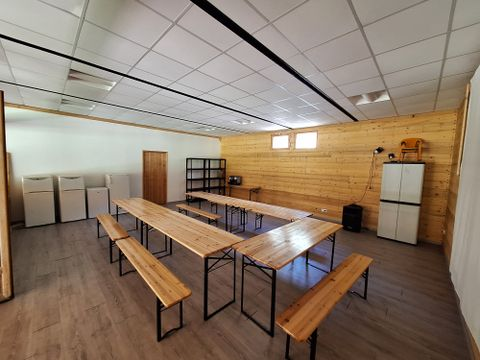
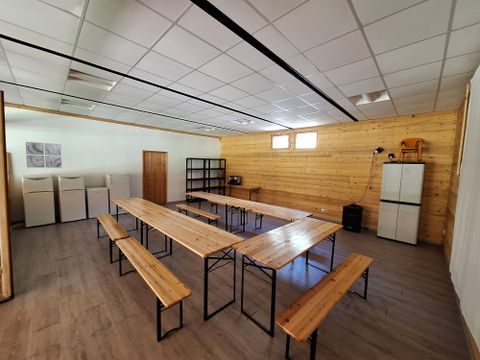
+ wall art (45, 154)
